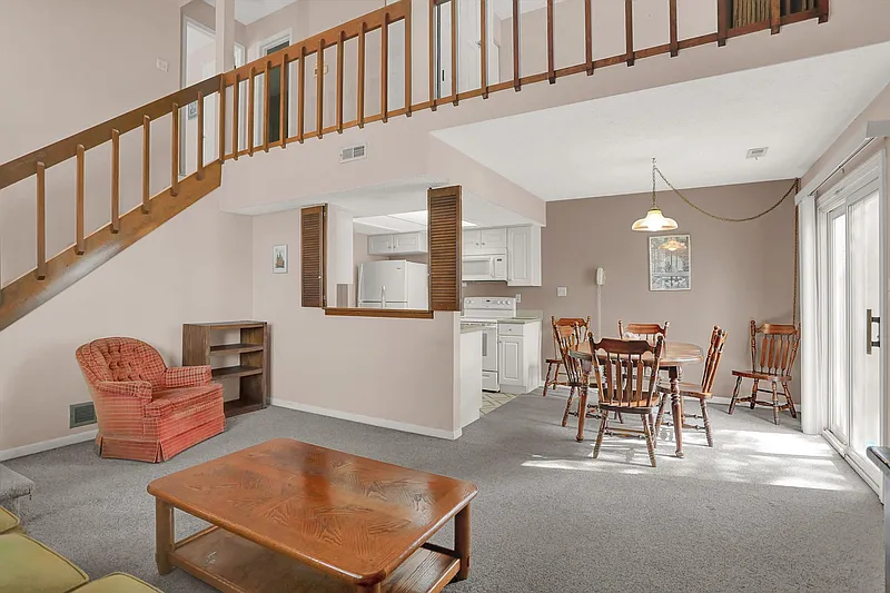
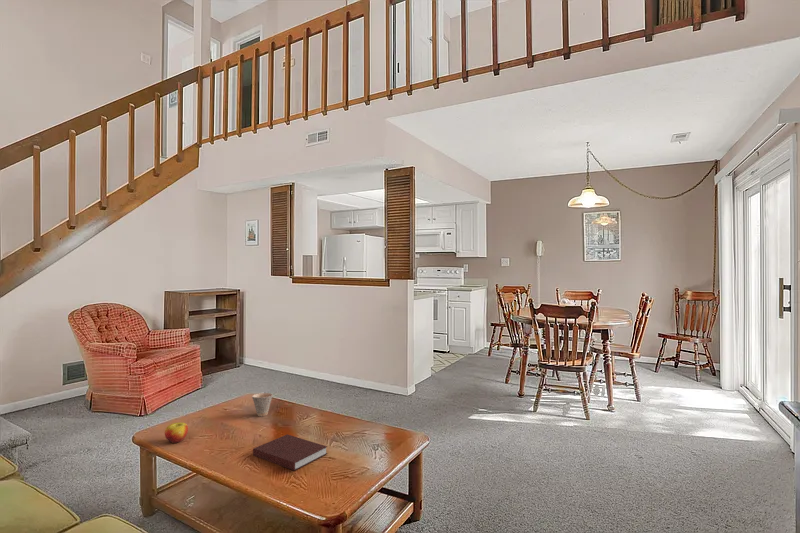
+ notebook (290, 451)
+ apple (176, 432)
+ cup (262, 404)
